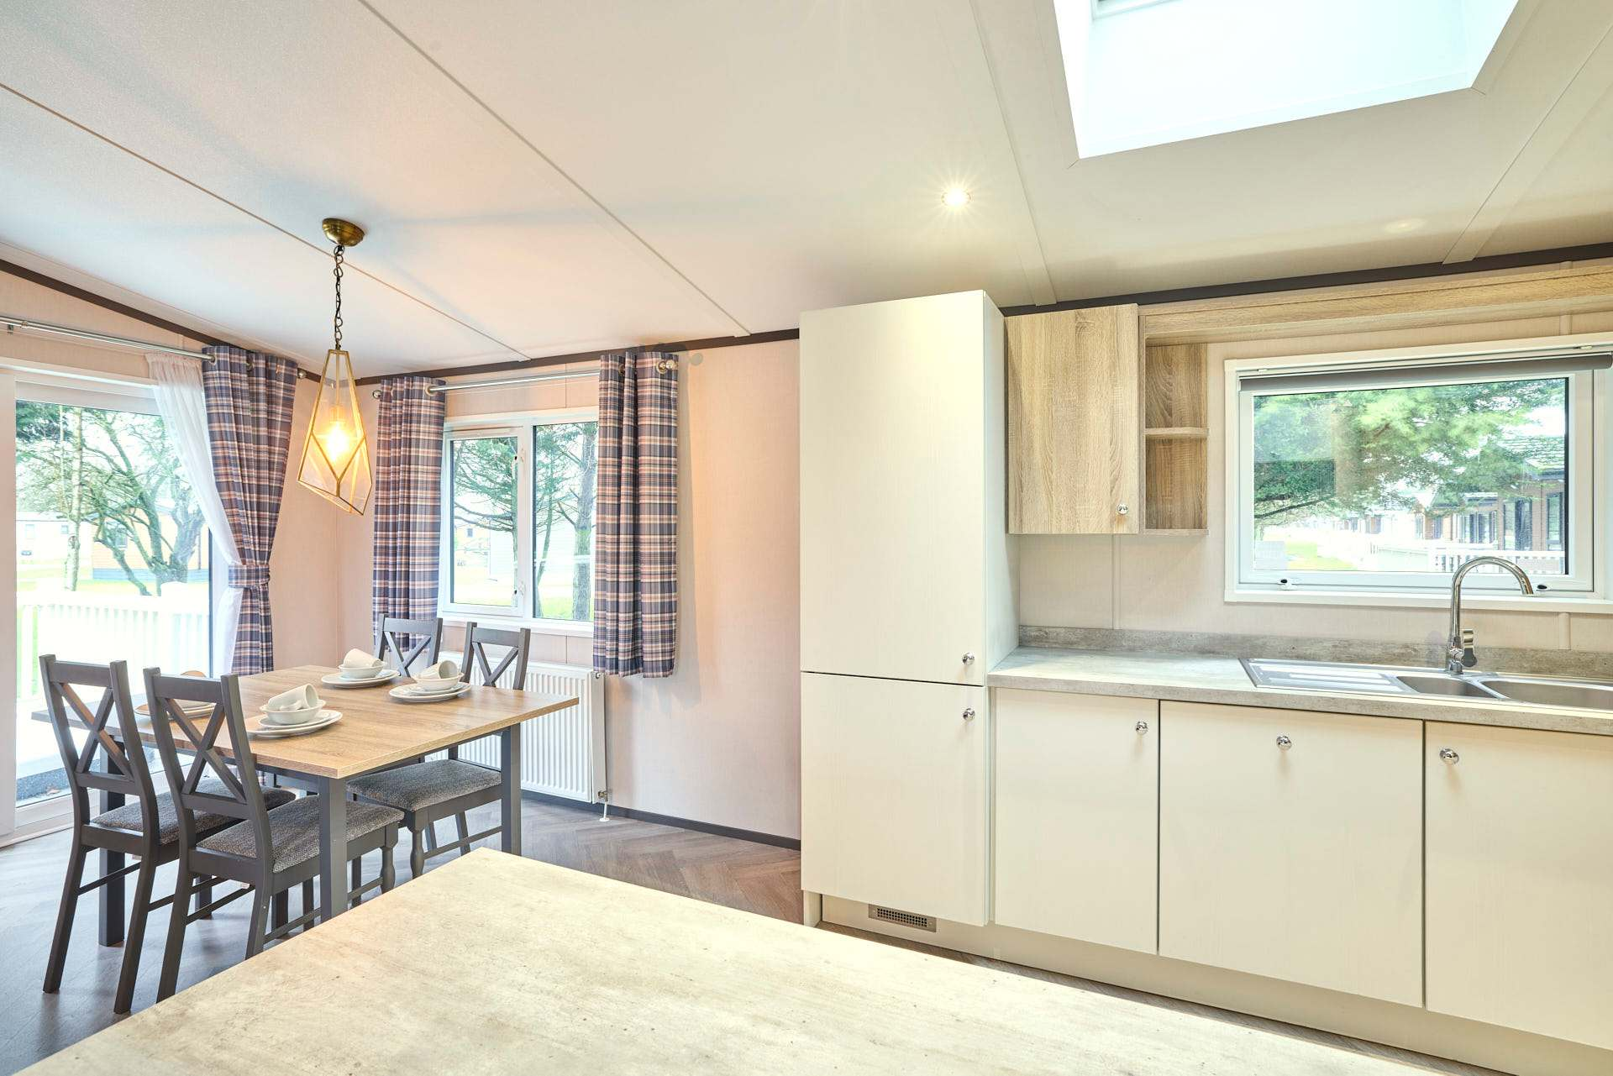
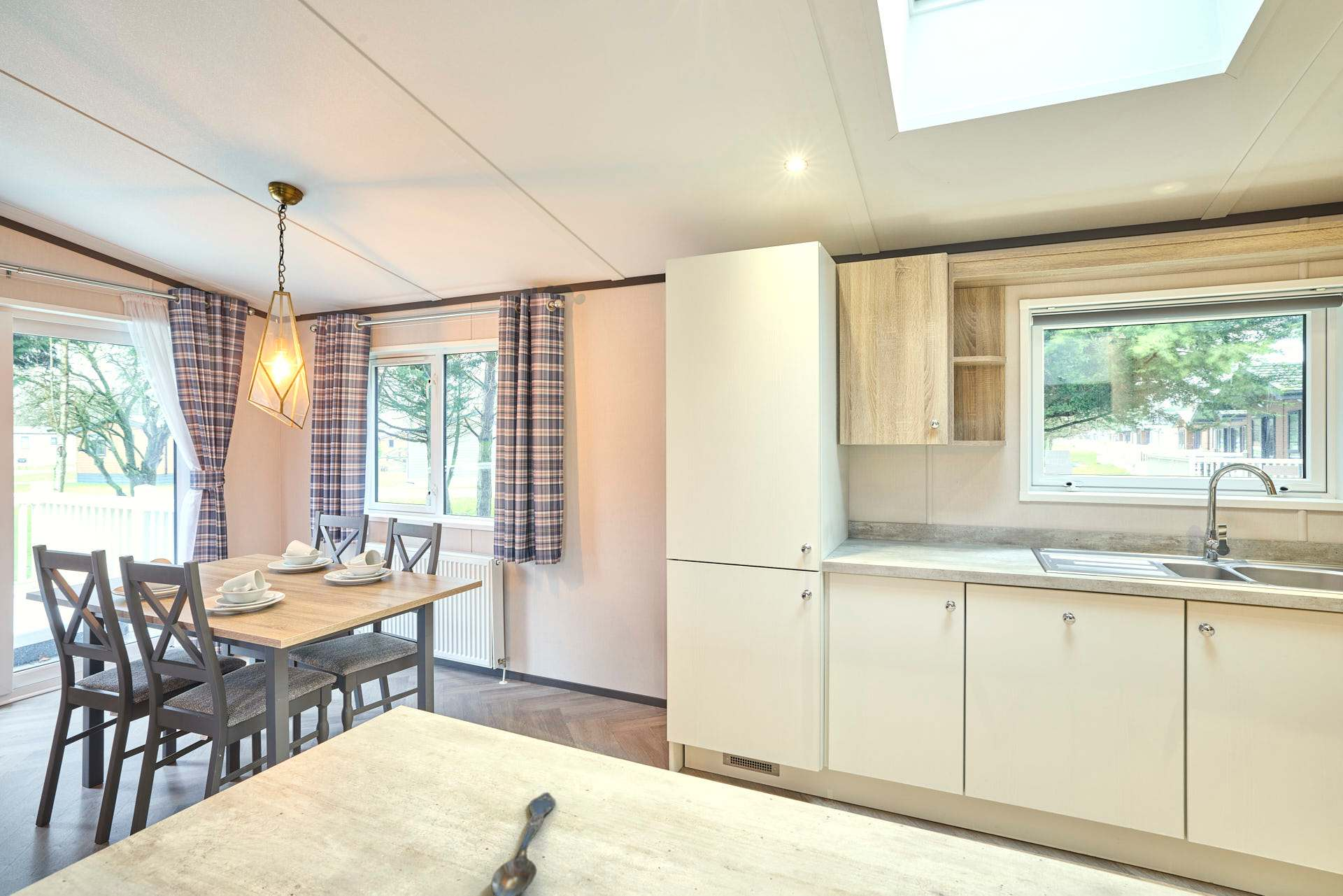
+ spoon (528, 839)
